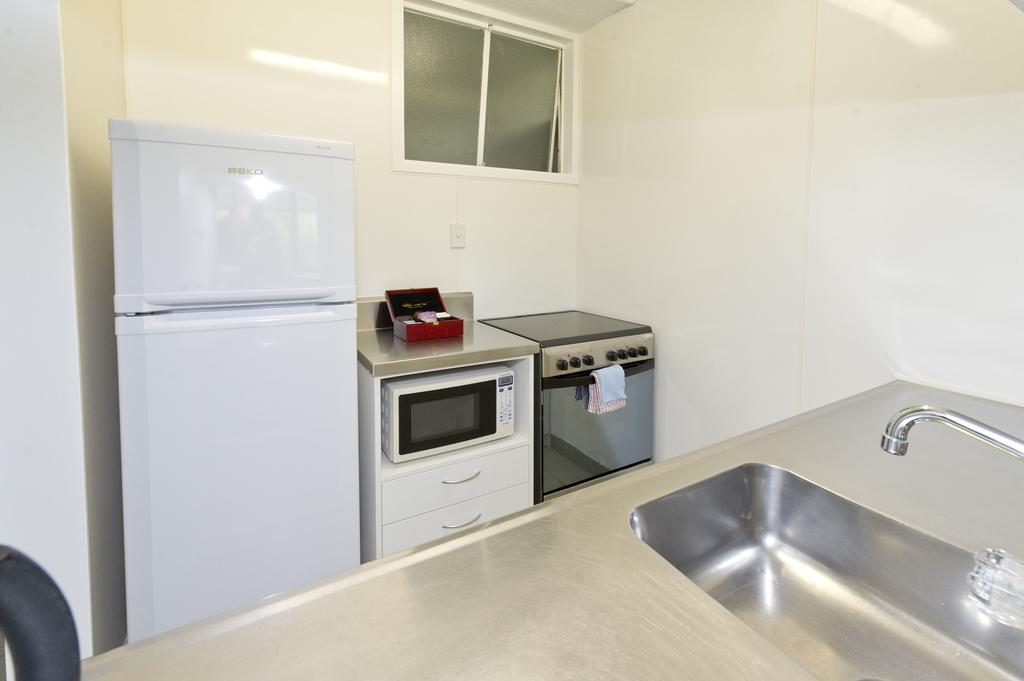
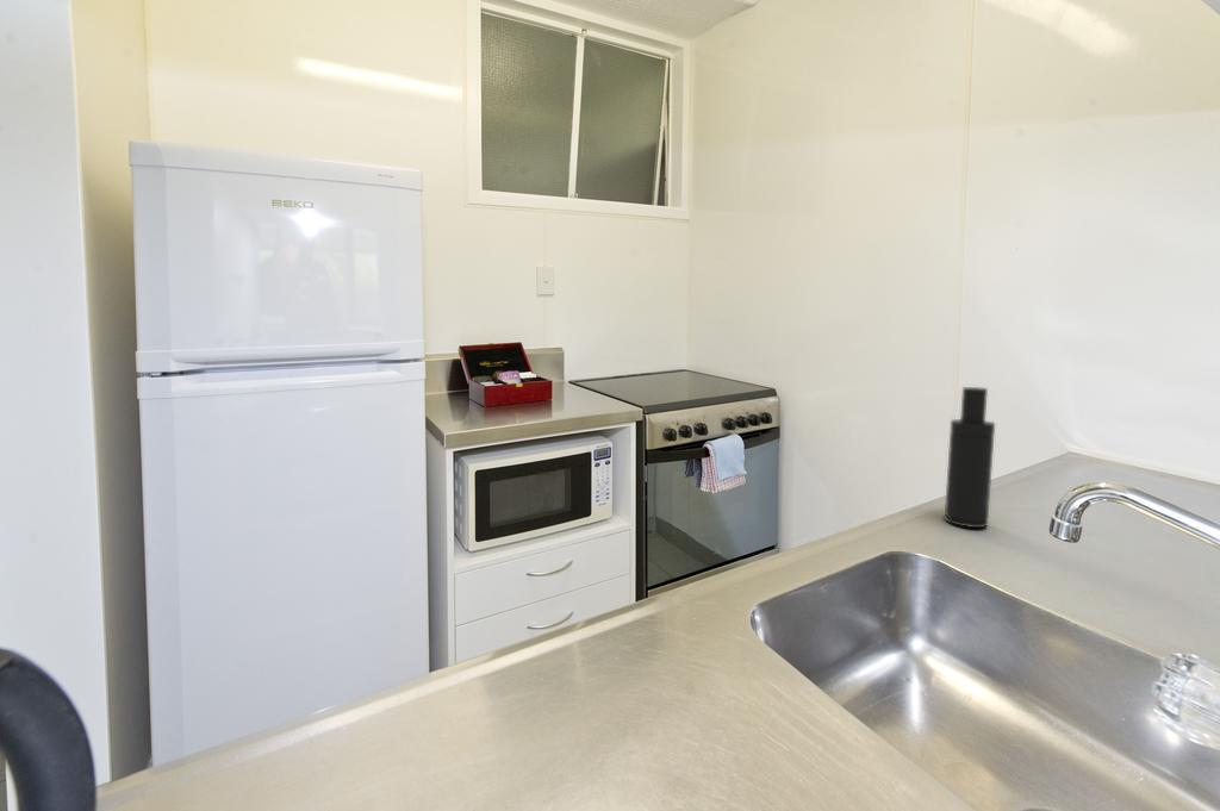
+ atomizer (970, 455)
